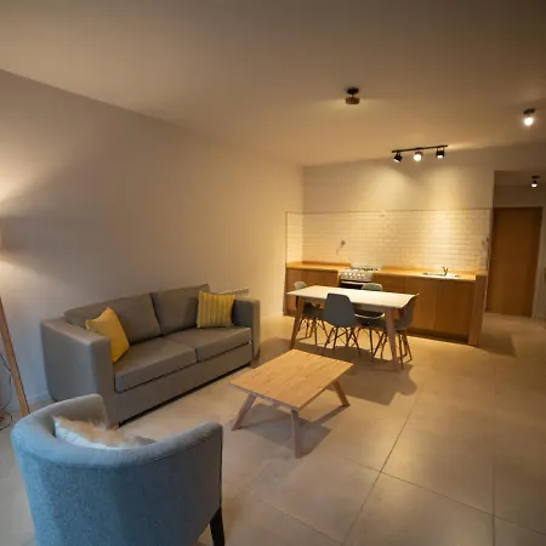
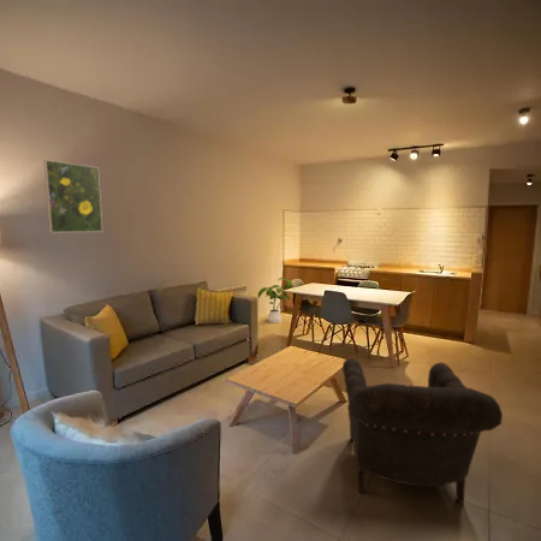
+ house plant (281, 299)
+ armchair (409, 423)
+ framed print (75, 198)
